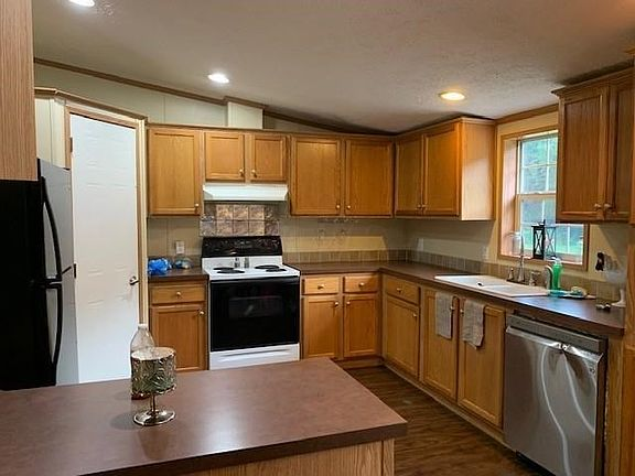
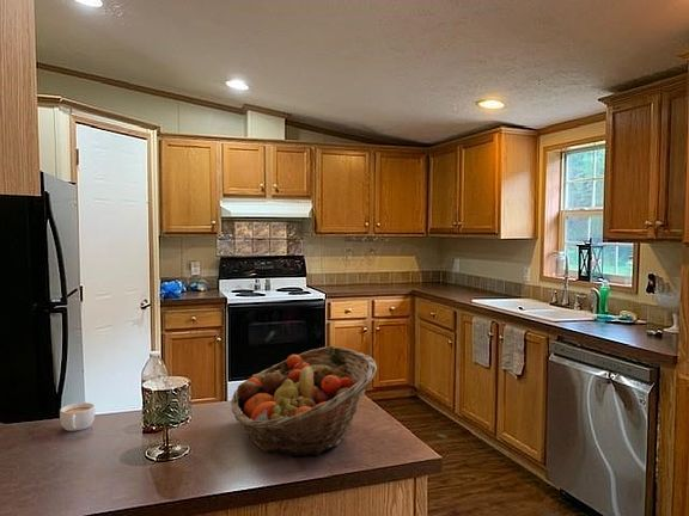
+ fruit basket (303, 394)
+ coffee cup (77, 418)
